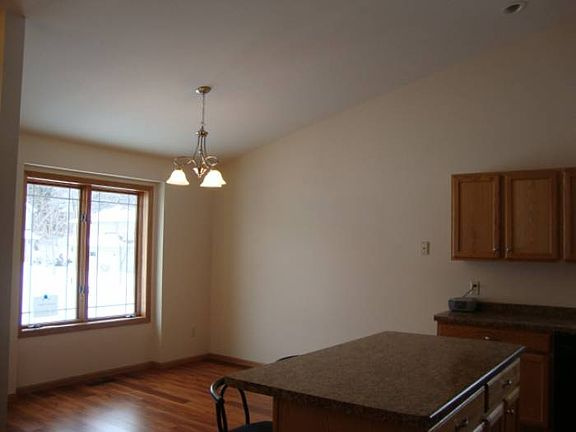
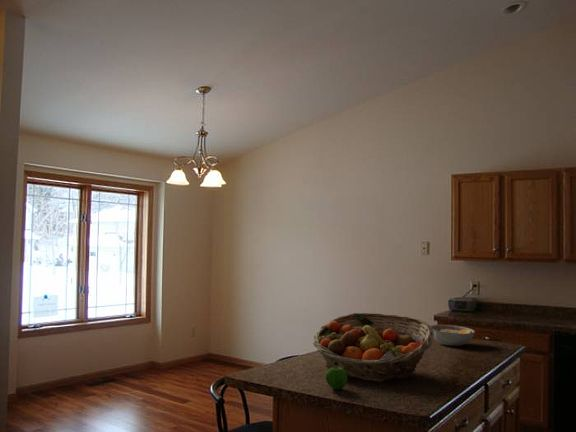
+ bowl (451, 336)
+ fruit basket (371, 344)
+ apple (336, 378)
